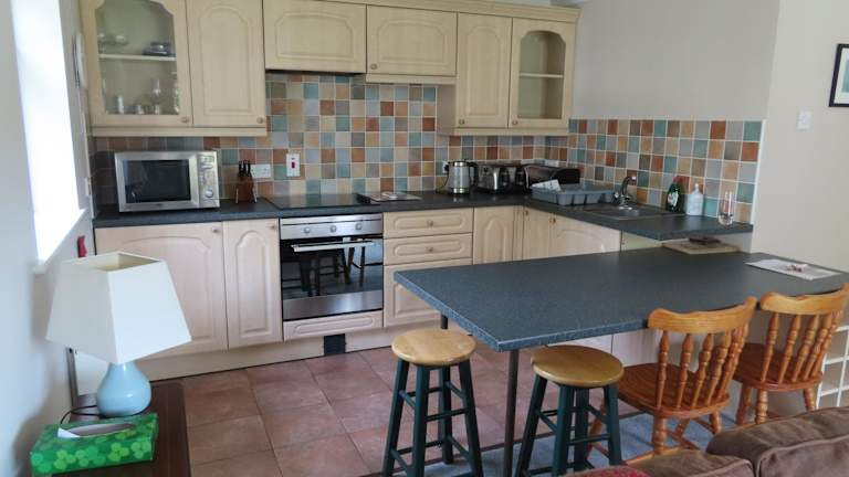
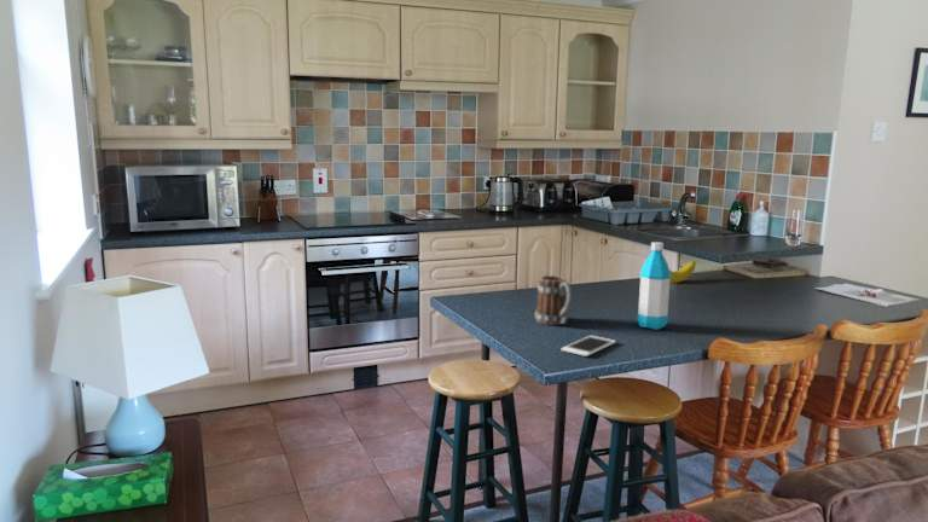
+ banana (677, 271)
+ cell phone (588, 344)
+ water bottle (654, 285)
+ mug (556, 301)
